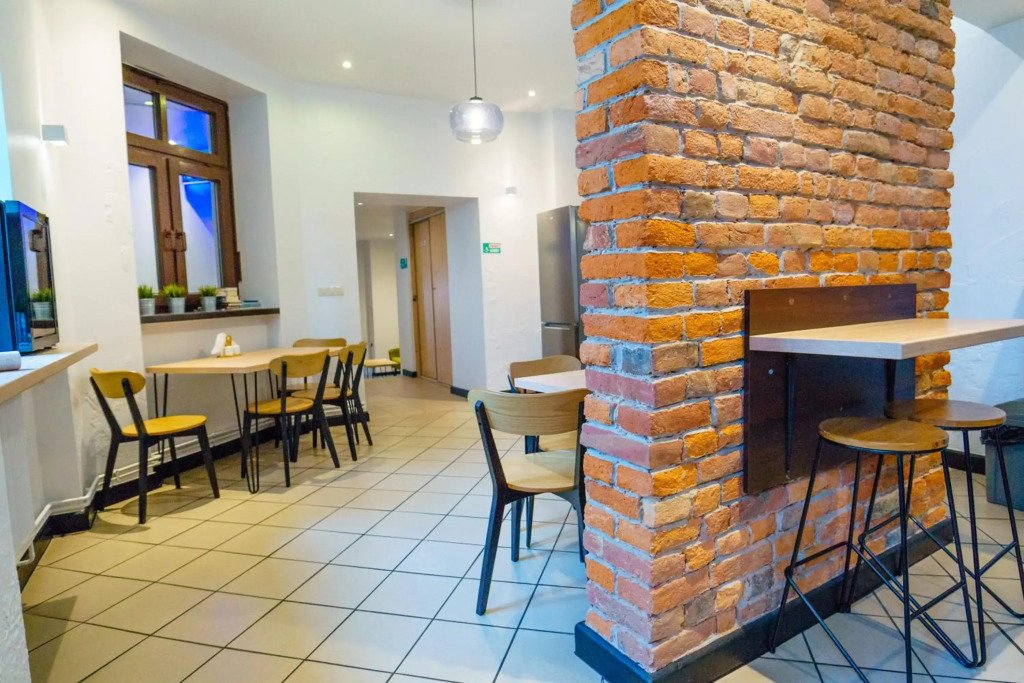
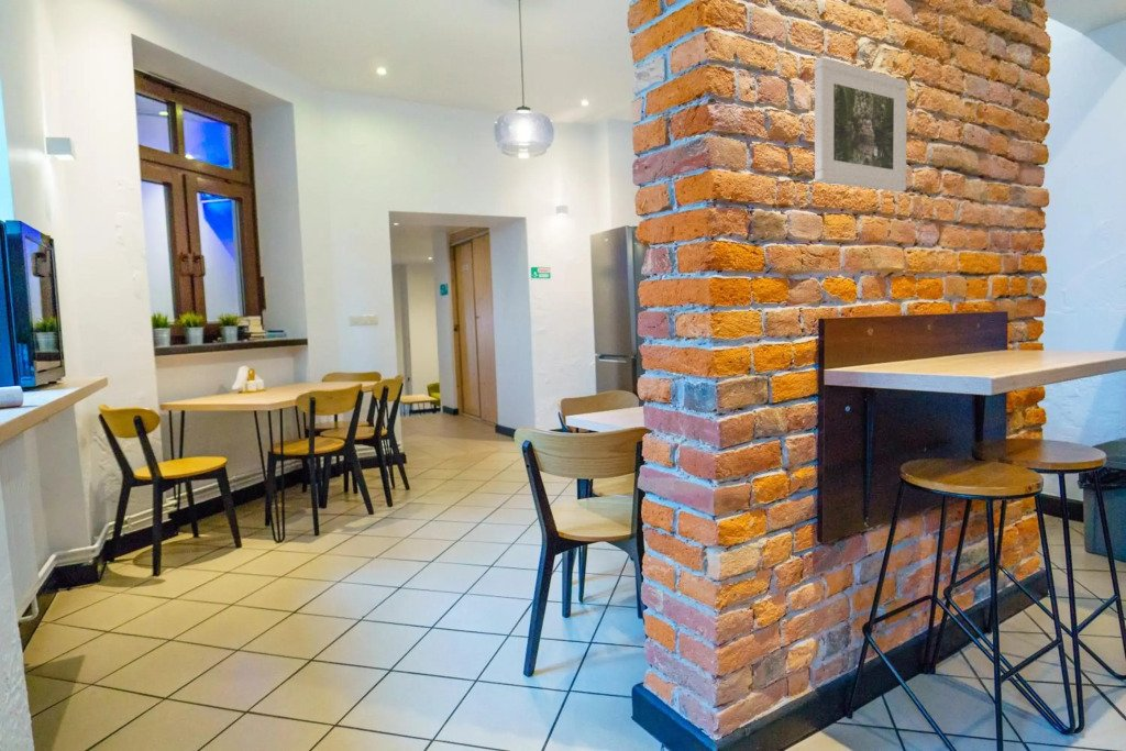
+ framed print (862, 129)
